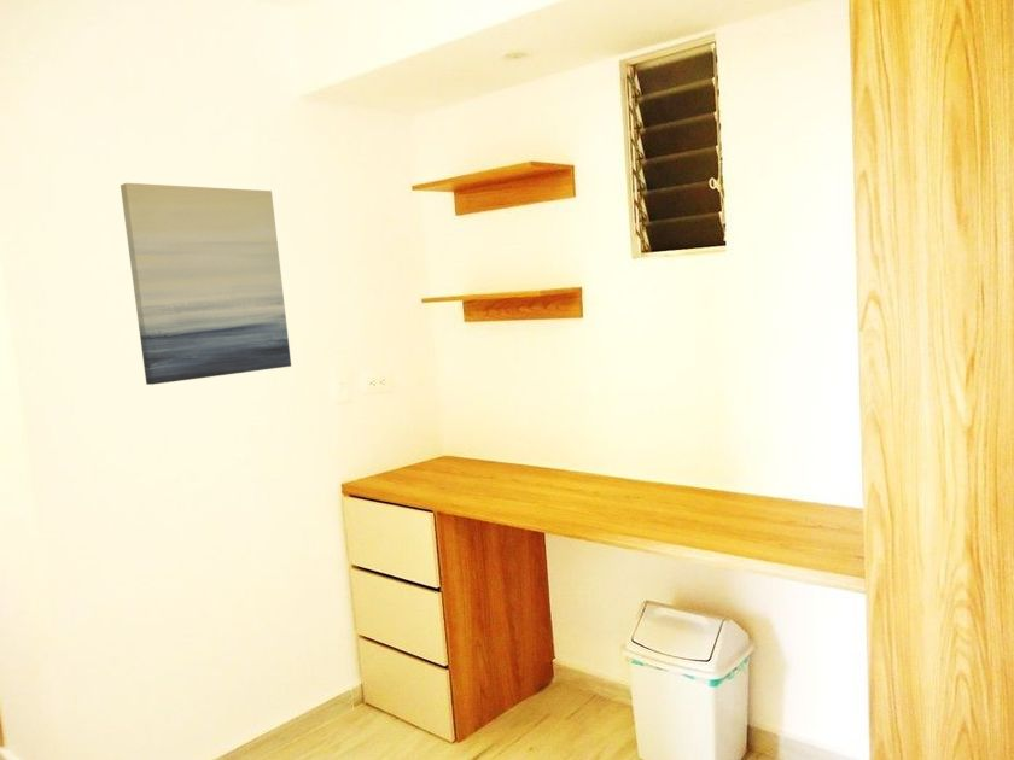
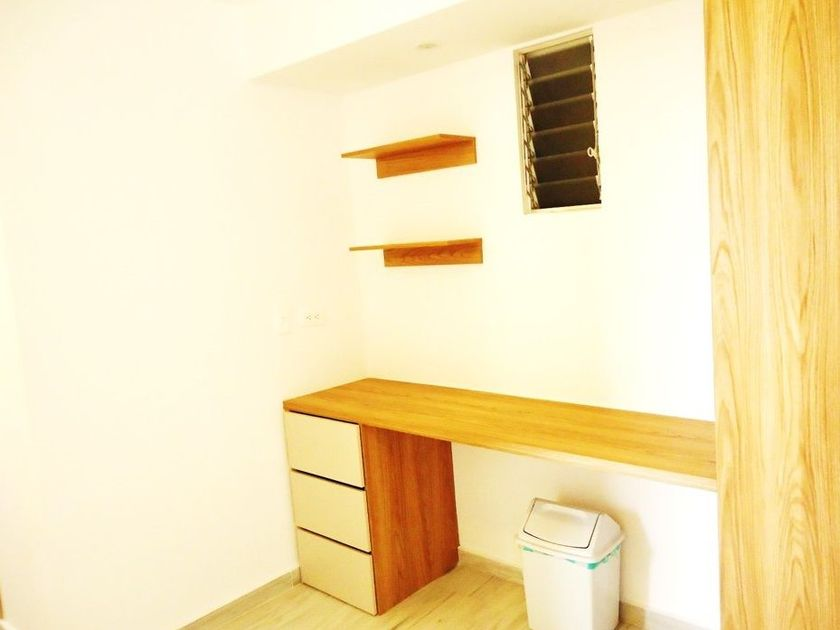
- wall art (211, 282)
